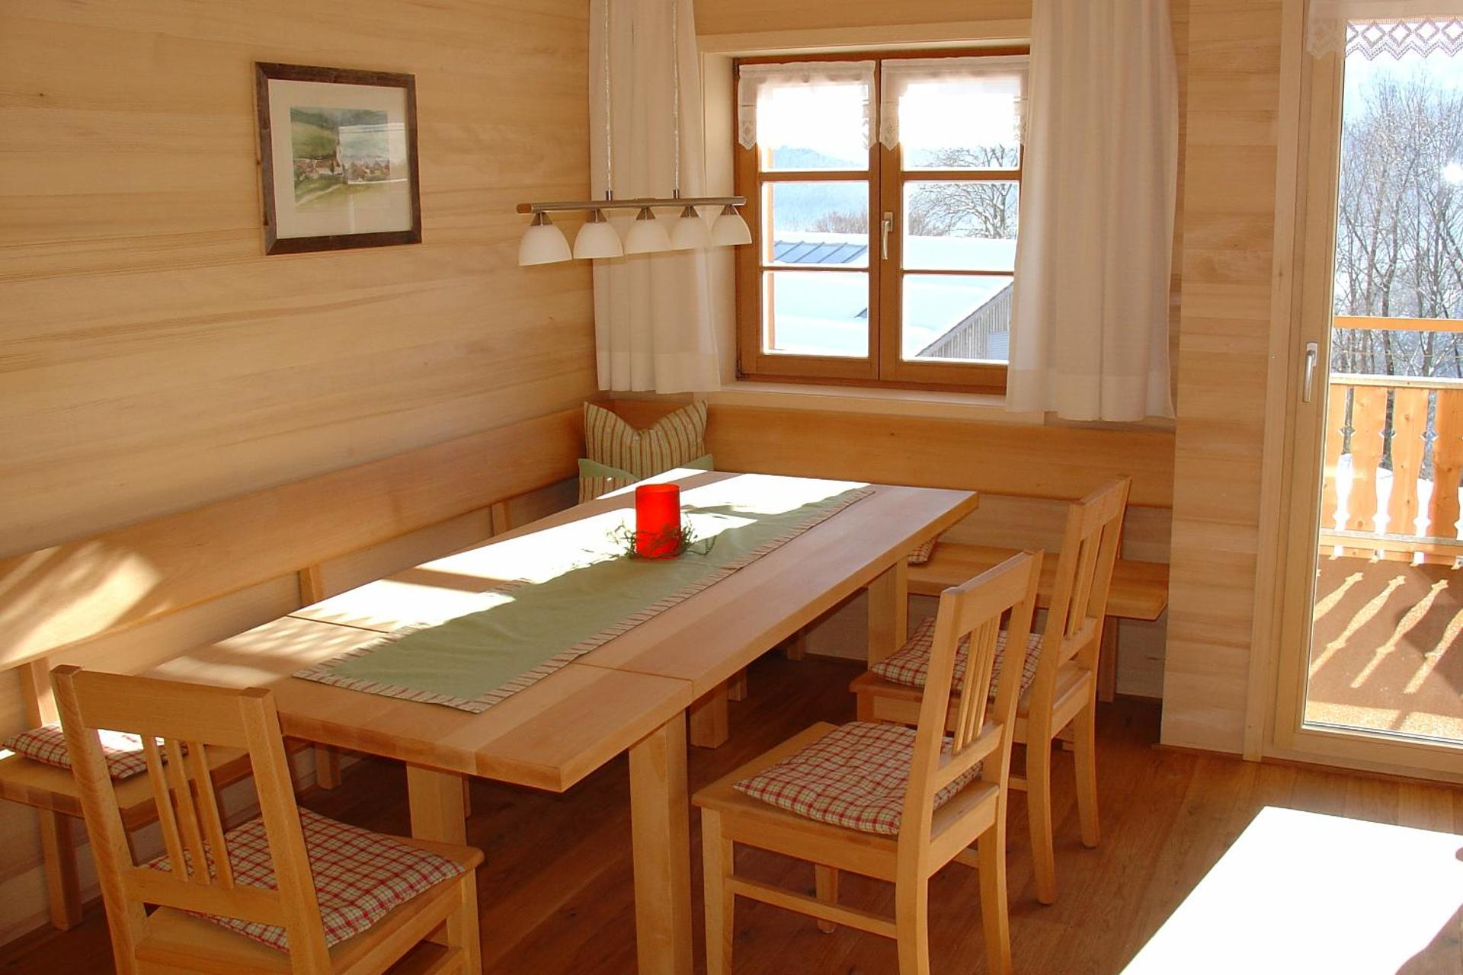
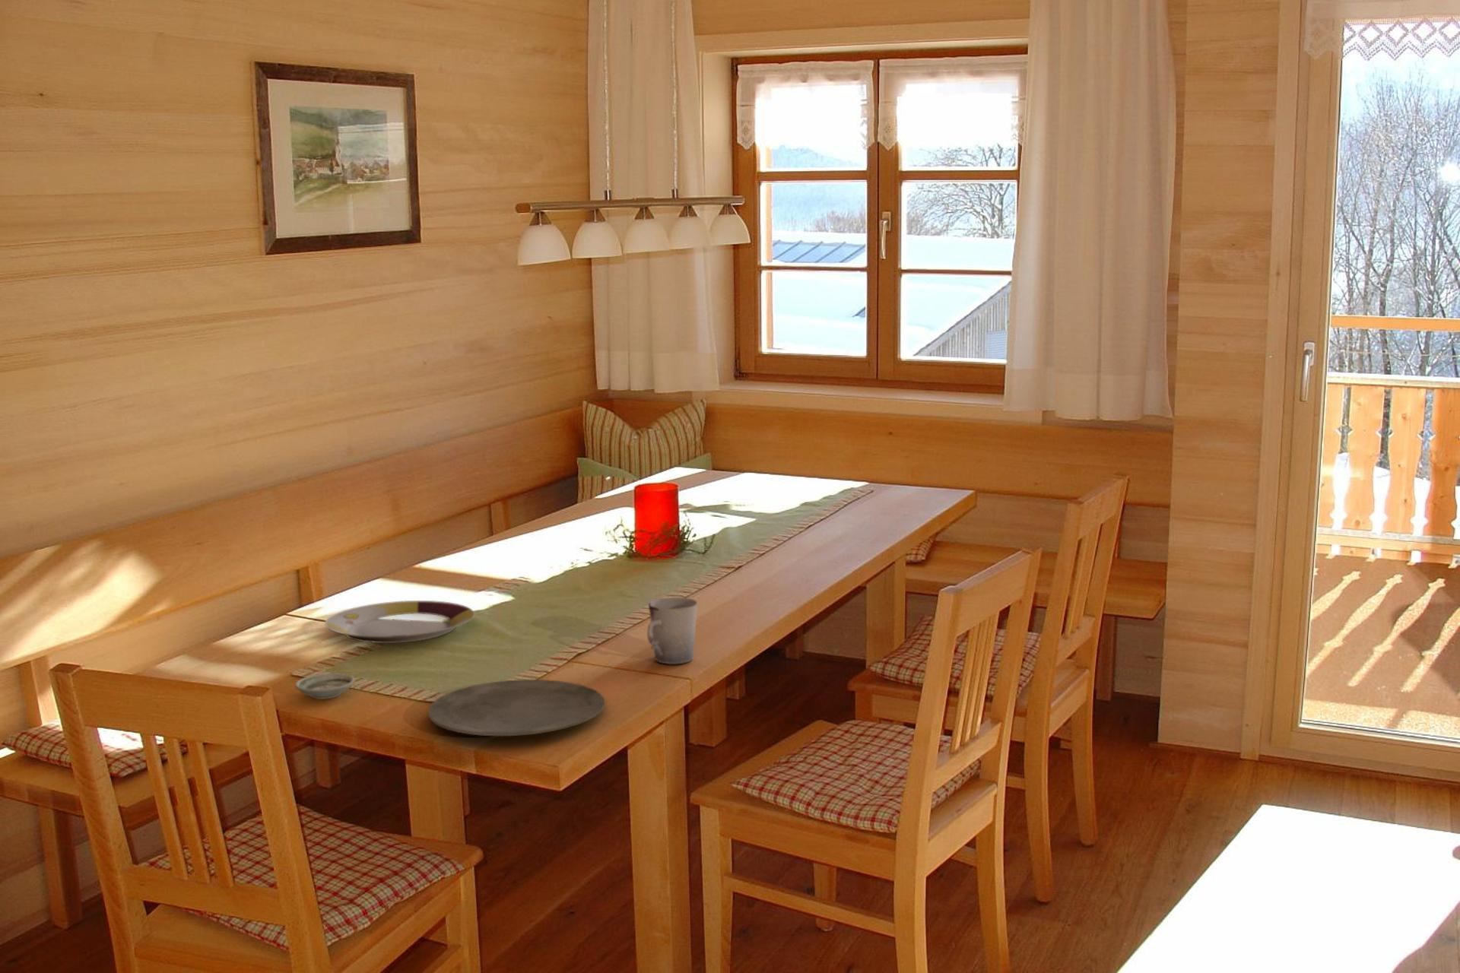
+ plate (517, 709)
+ plate (401, 622)
+ cup (668, 633)
+ saucer (325, 687)
